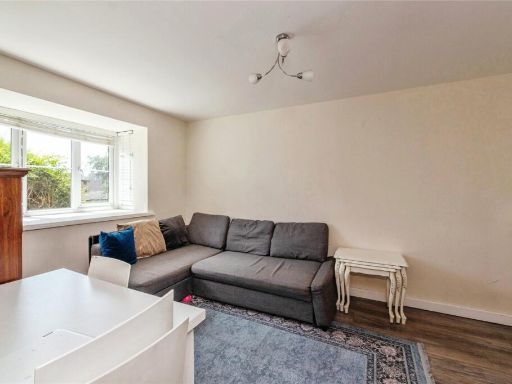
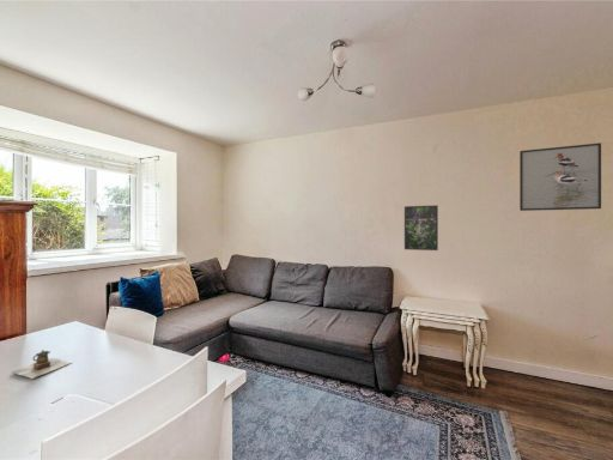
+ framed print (558, 178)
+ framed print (420, 228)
+ teapot (42, 358)
